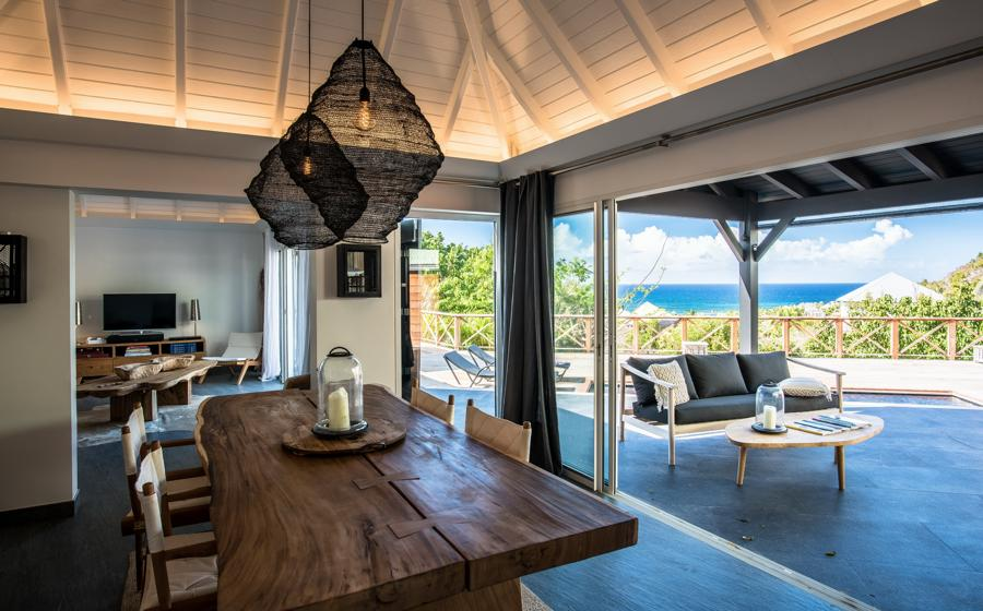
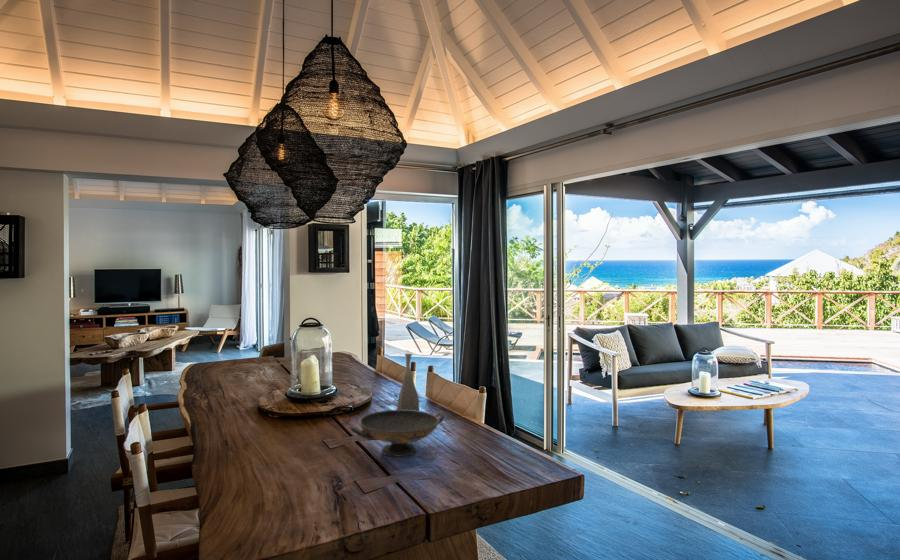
+ bottle (407, 388)
+ decorative bowl (399, 434)
